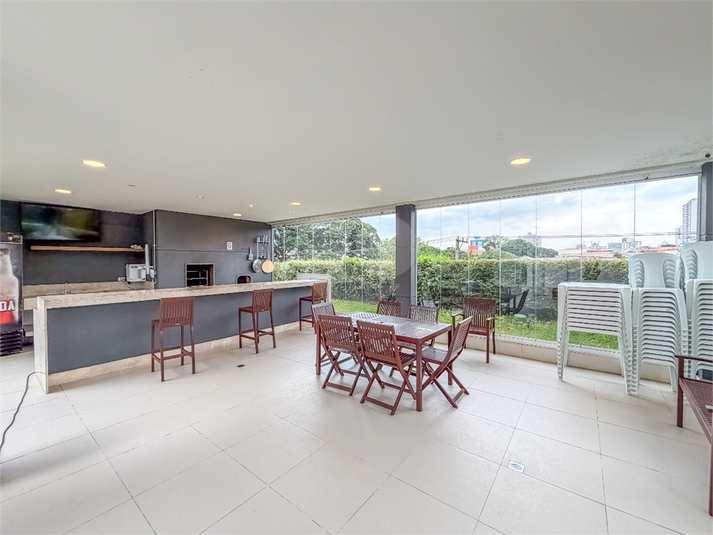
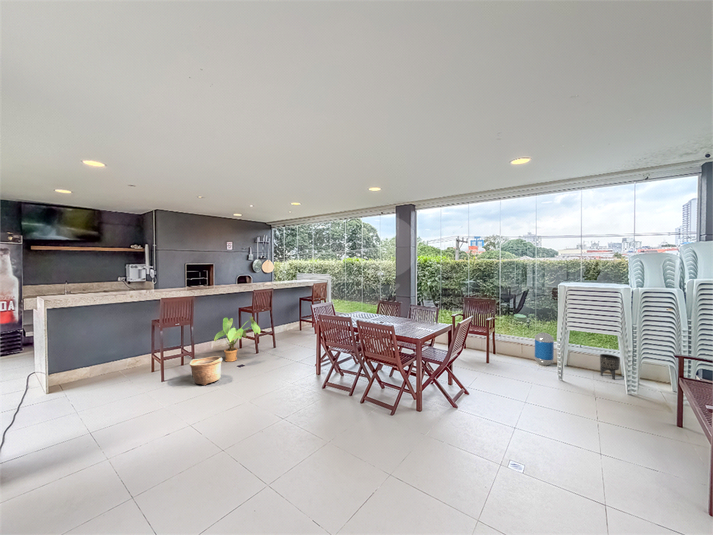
+ basket (206, 369)
+ house plant (237, 338)
+ trash can (544, 348)
+ planter (609, 366)
